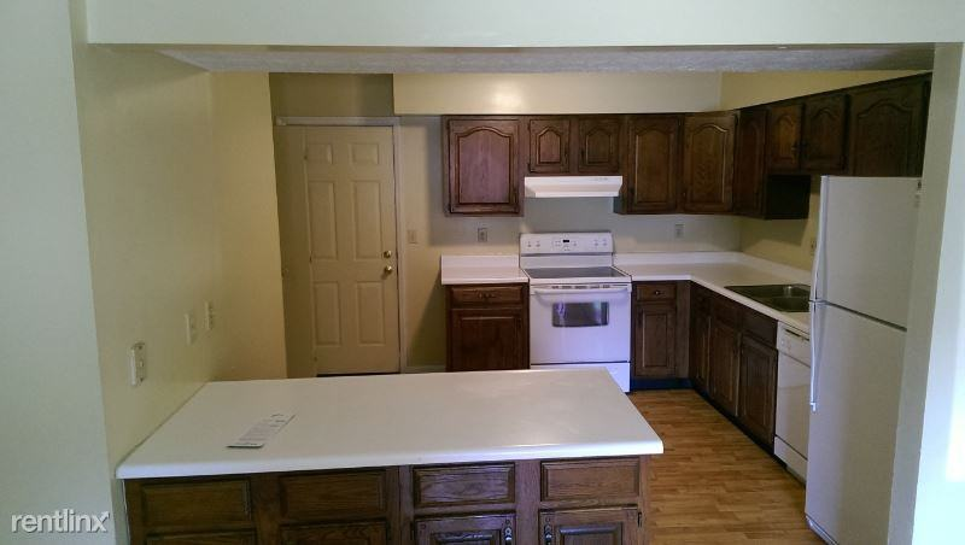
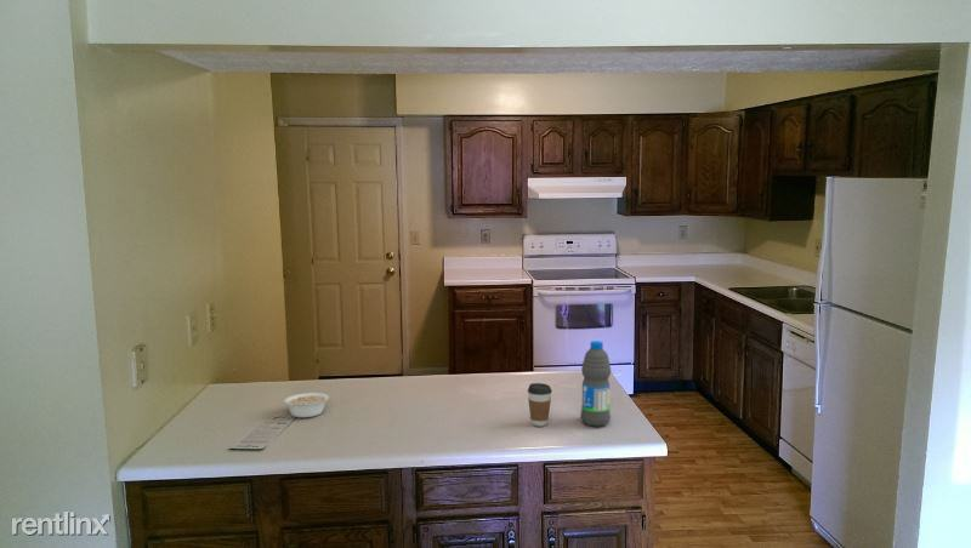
+ legume (308, 404)
+ coffee cup (539, 404)
+ water bottle (596, 382)
